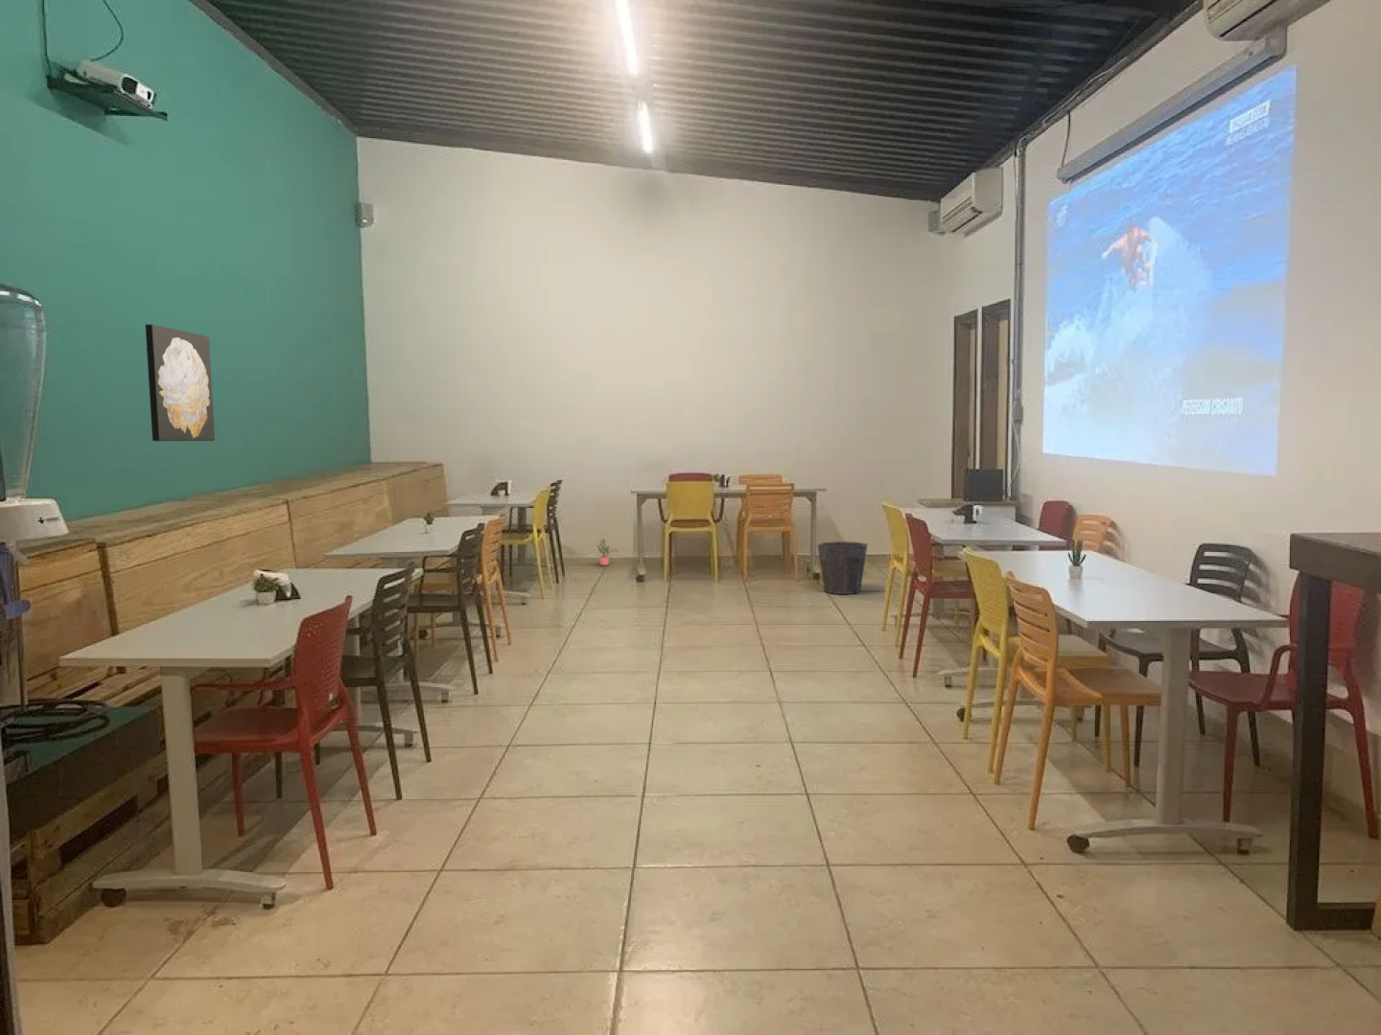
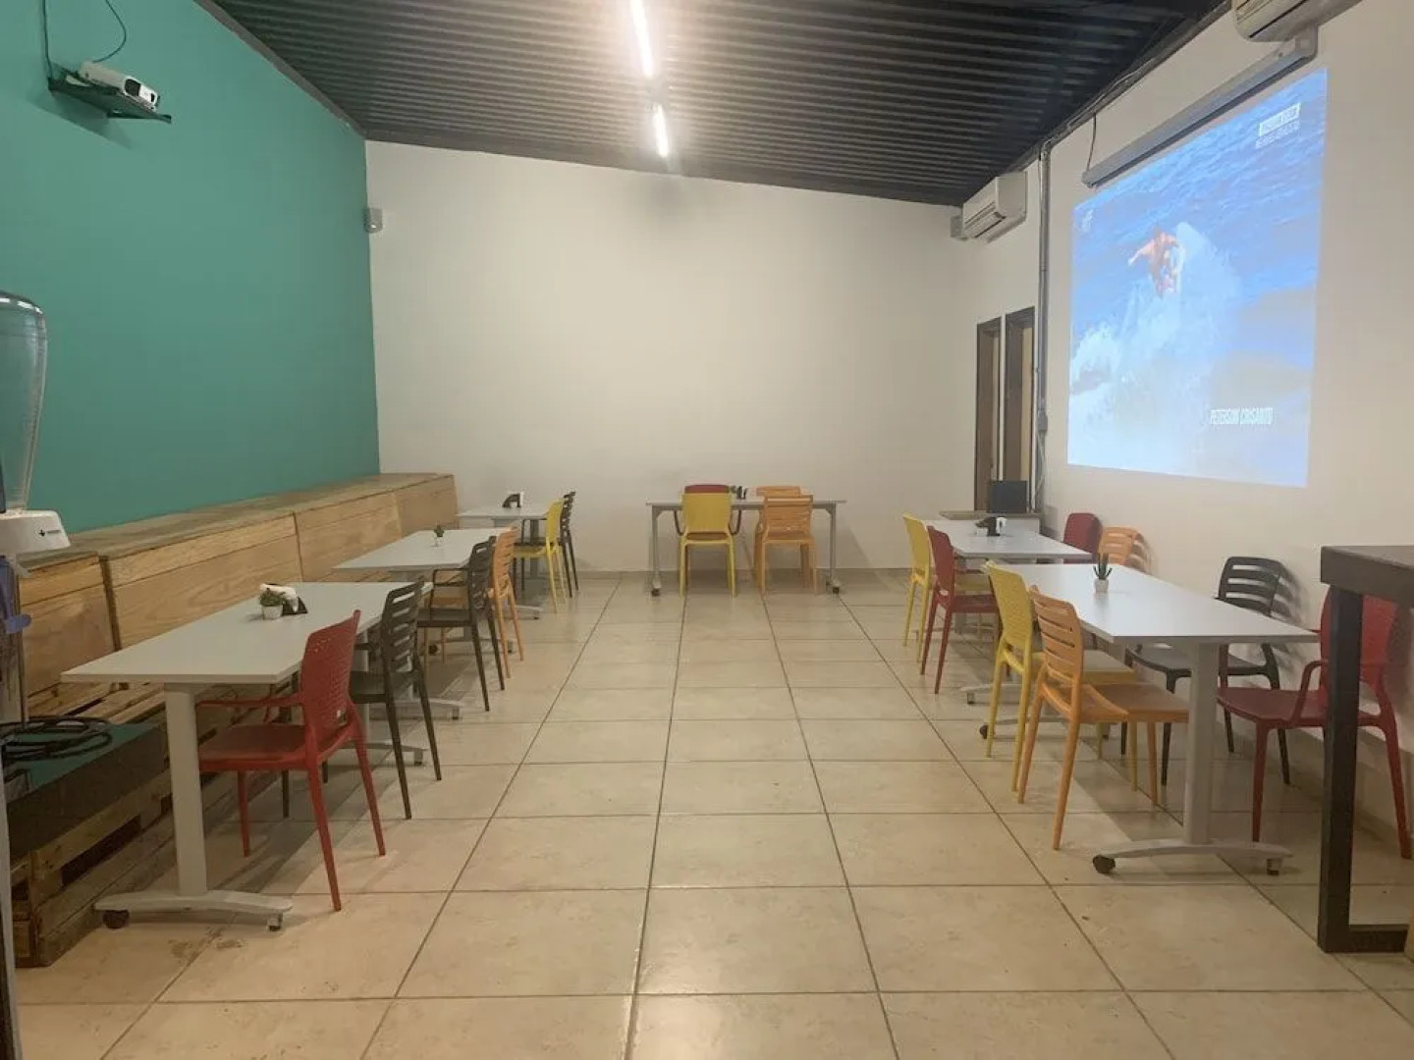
- waste bin (842, 568)
- potted plant (607, 552)
- wall art (182, 386)
